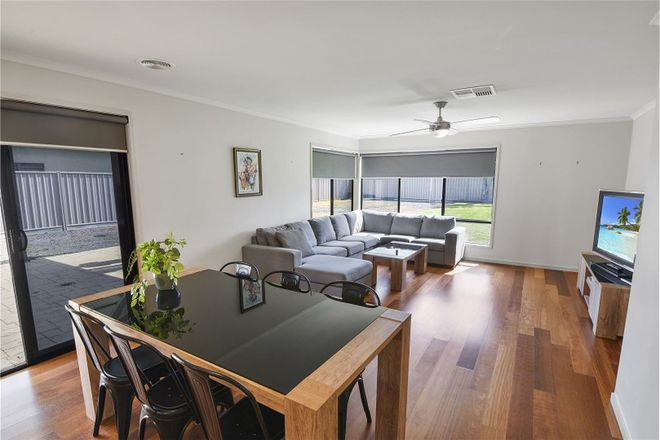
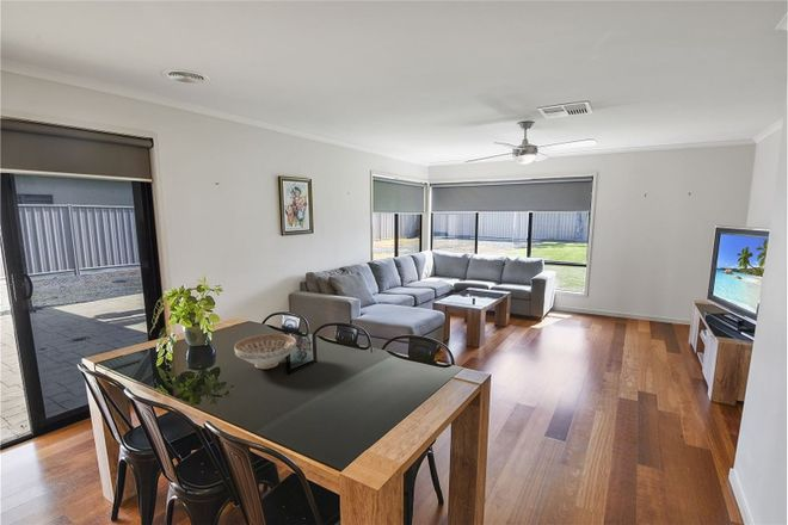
+ decorative bowl (266, 353)
